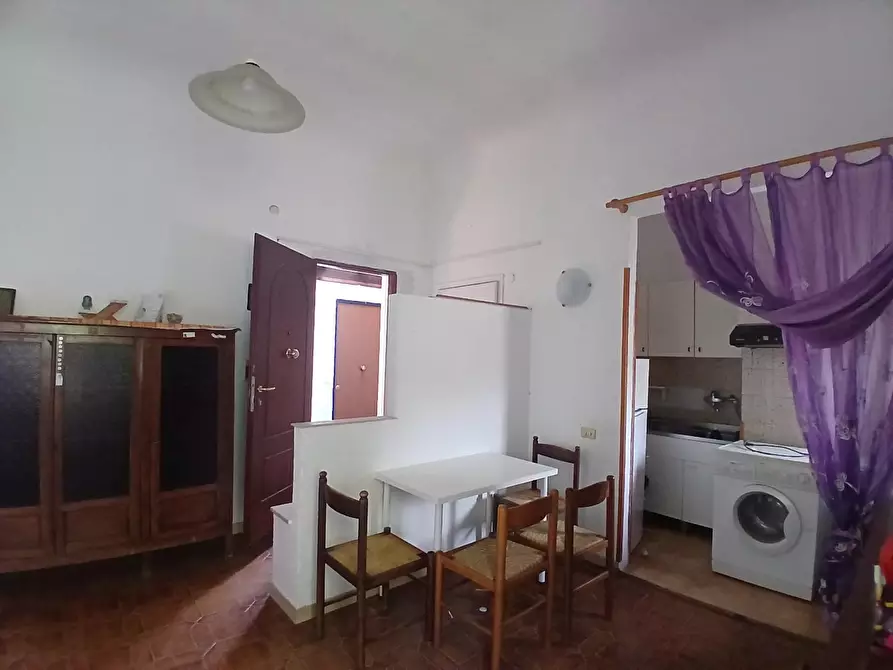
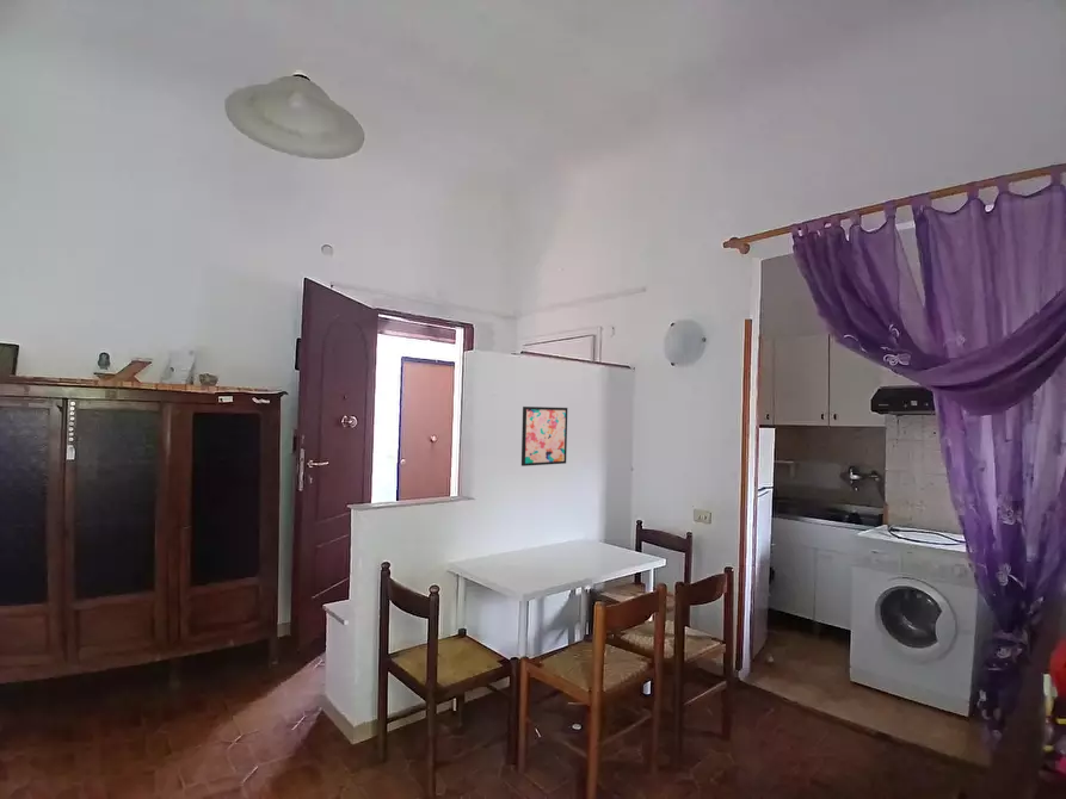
+ wall art (544, 435)
